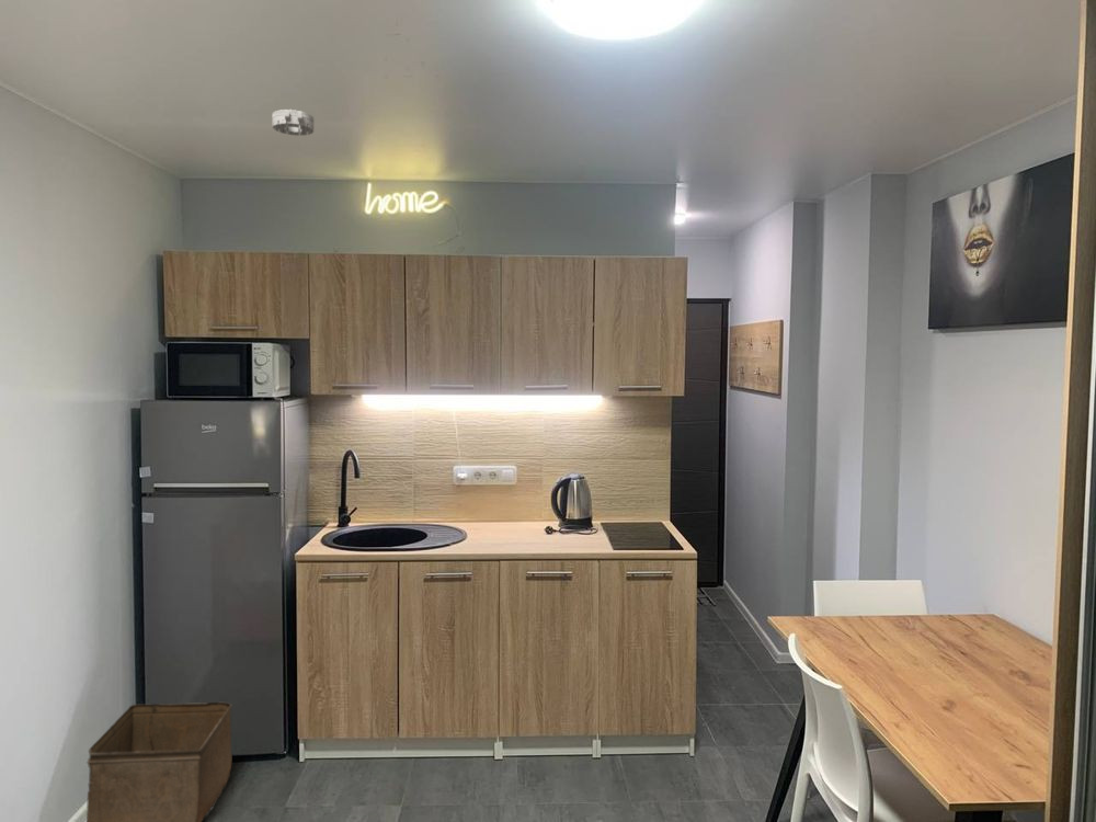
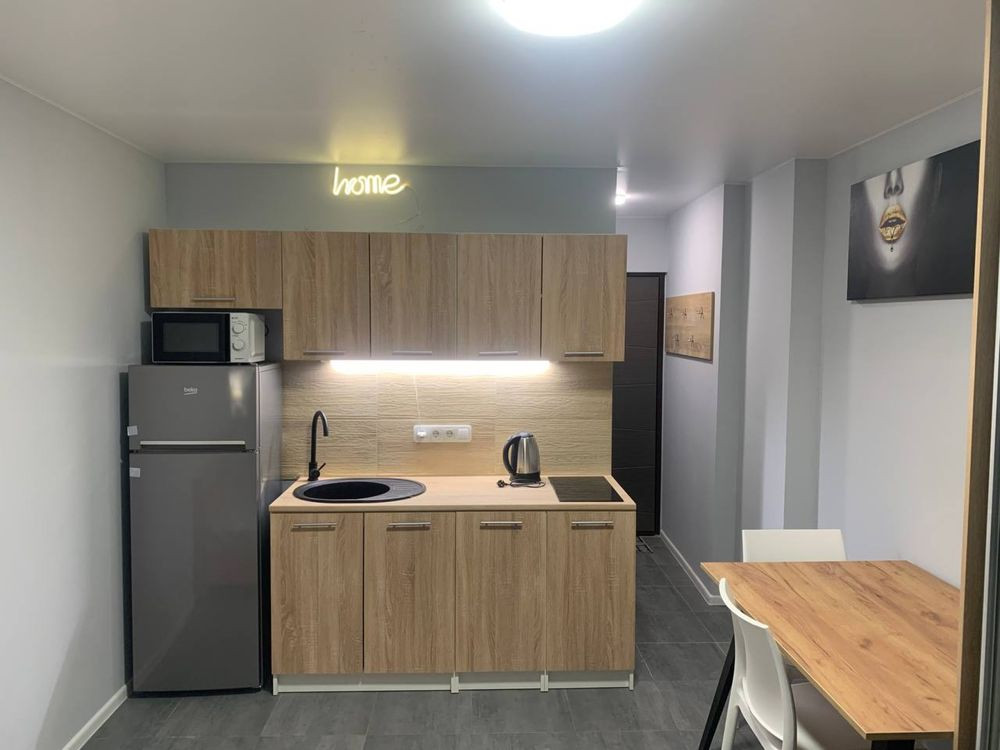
- smoke detector (293, 122)
- storage bin (162, 764)
